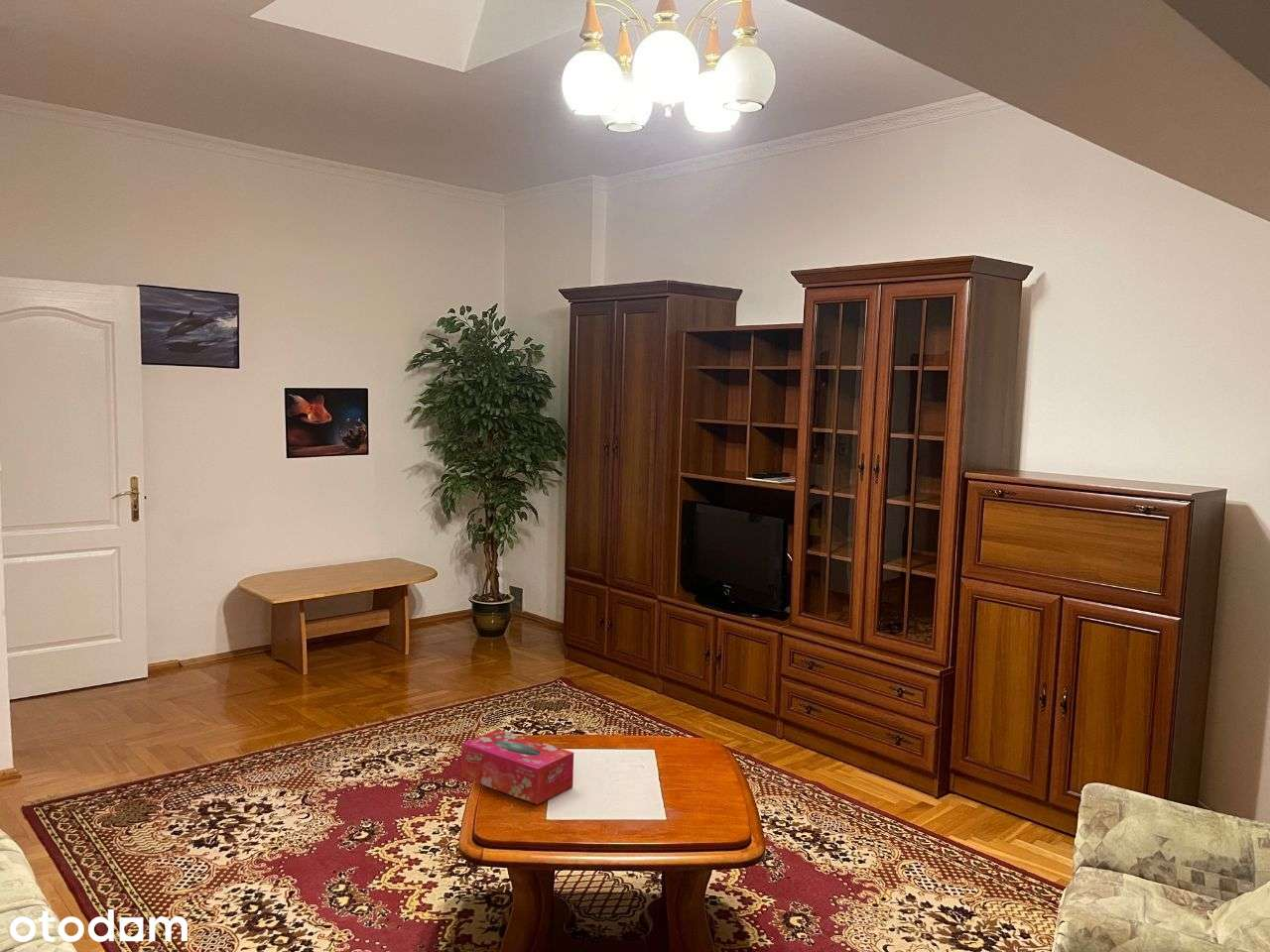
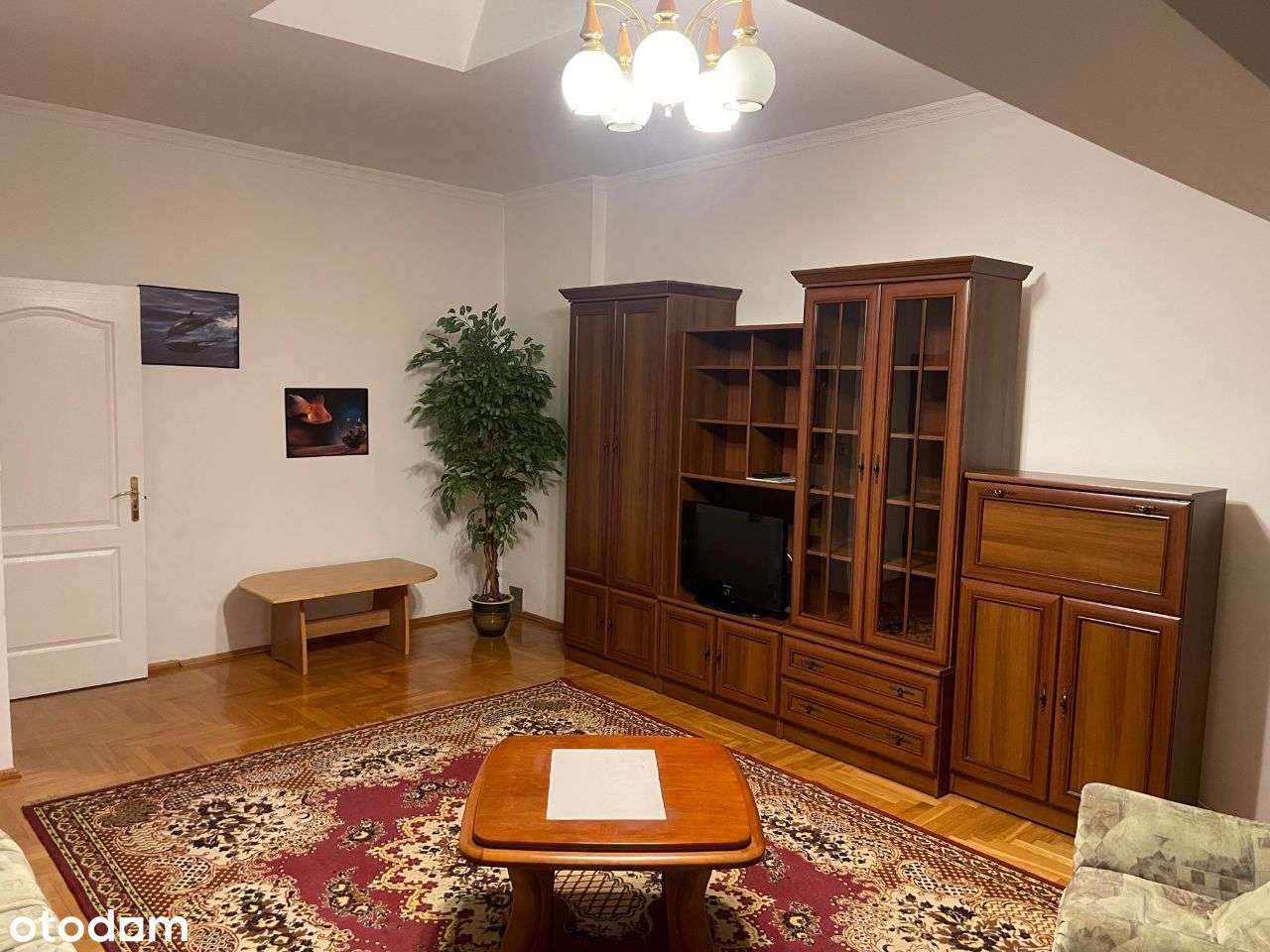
- tissue box (516, 765)
